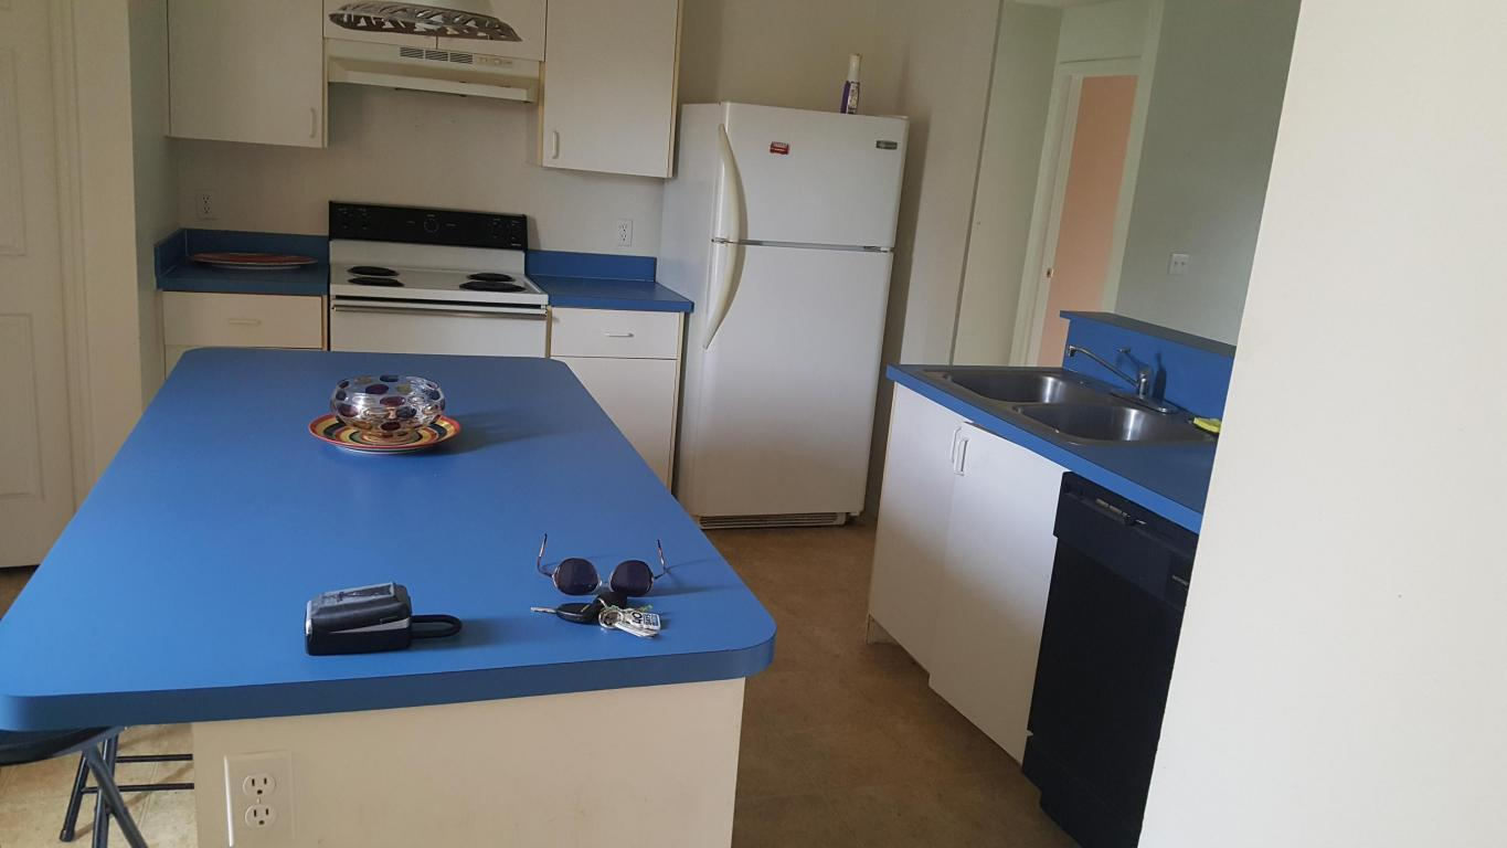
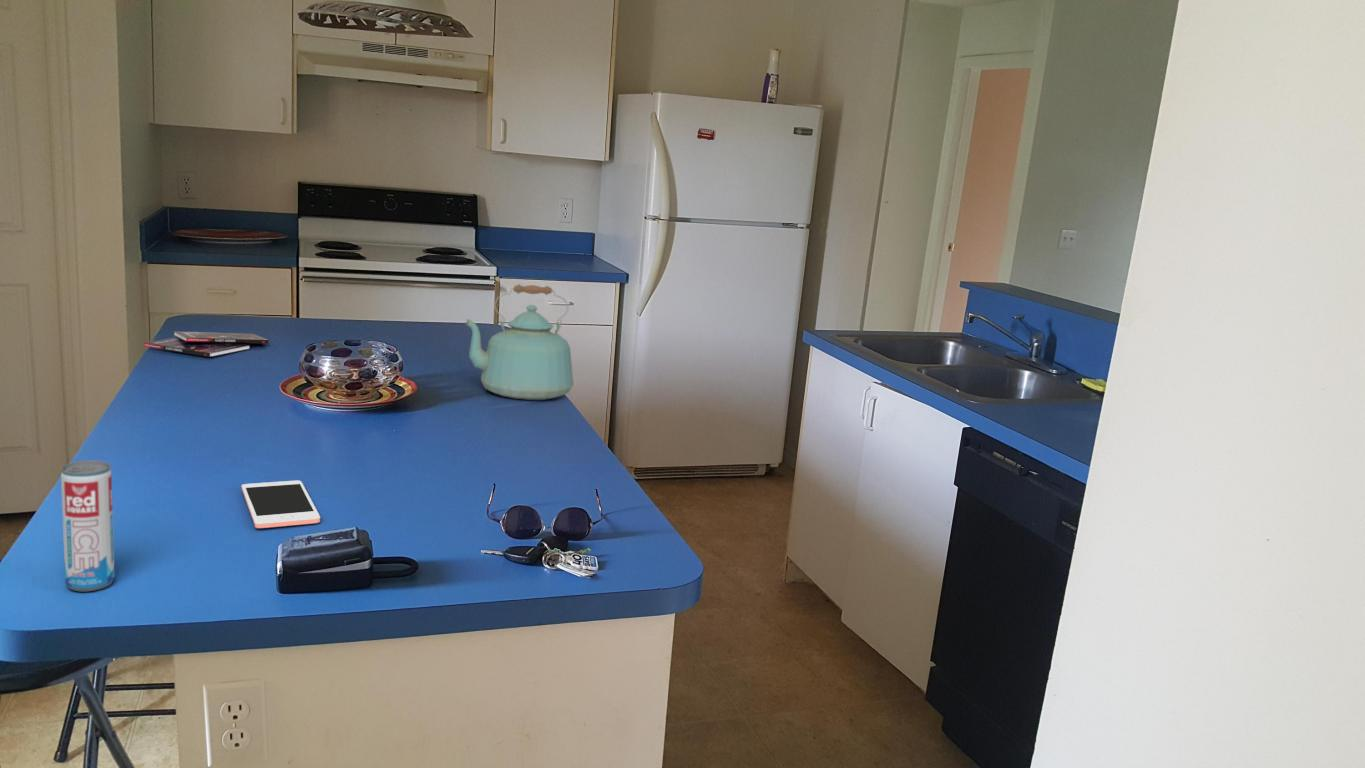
+ booklet (210, 341)
+ beverage can (88, 525)
+ cell phone (279, 502)
+ kettle (520, 338)
